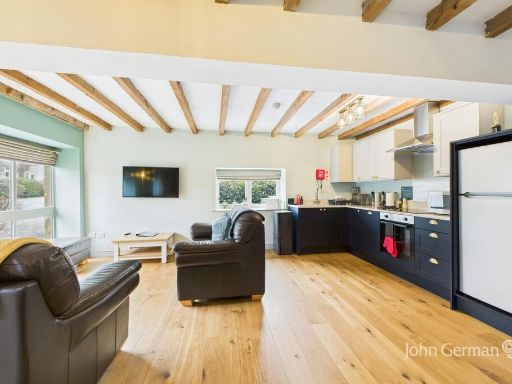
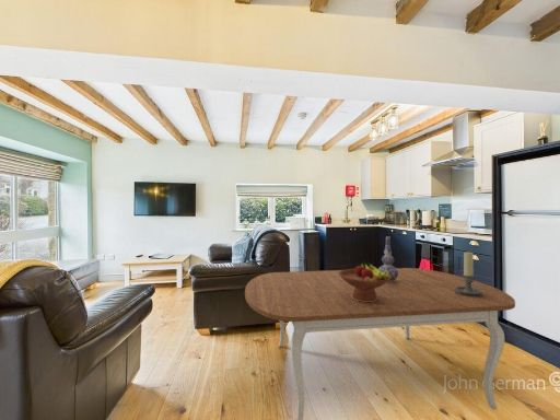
+ candle holder (466, 271)
+ fruit bowl (364, 281)
+ vase (387, 258)
+ dining table (366, 328)
